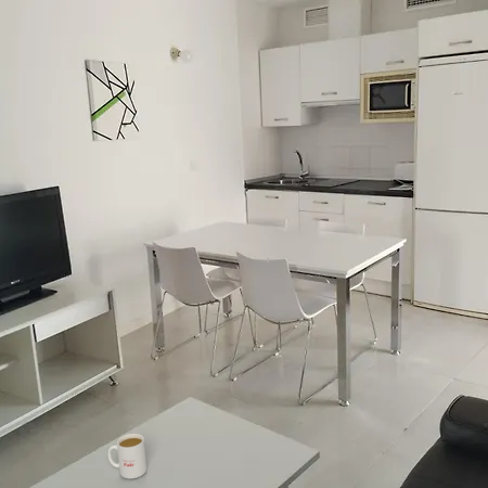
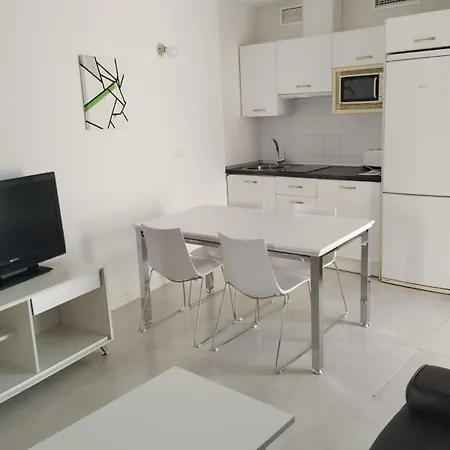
- mug (126, 455)
